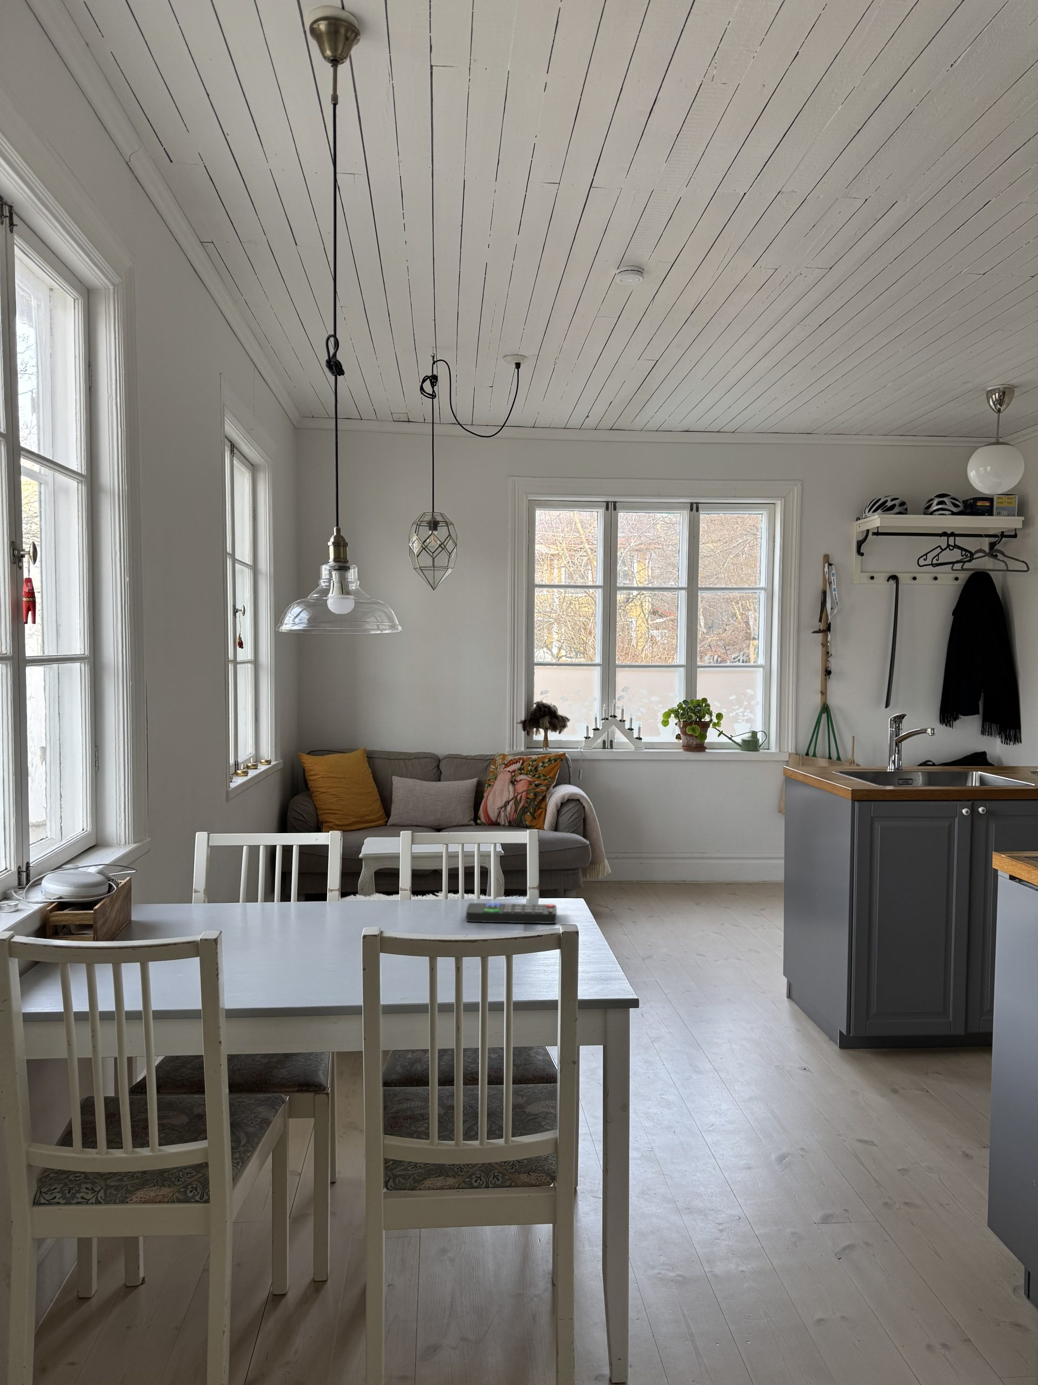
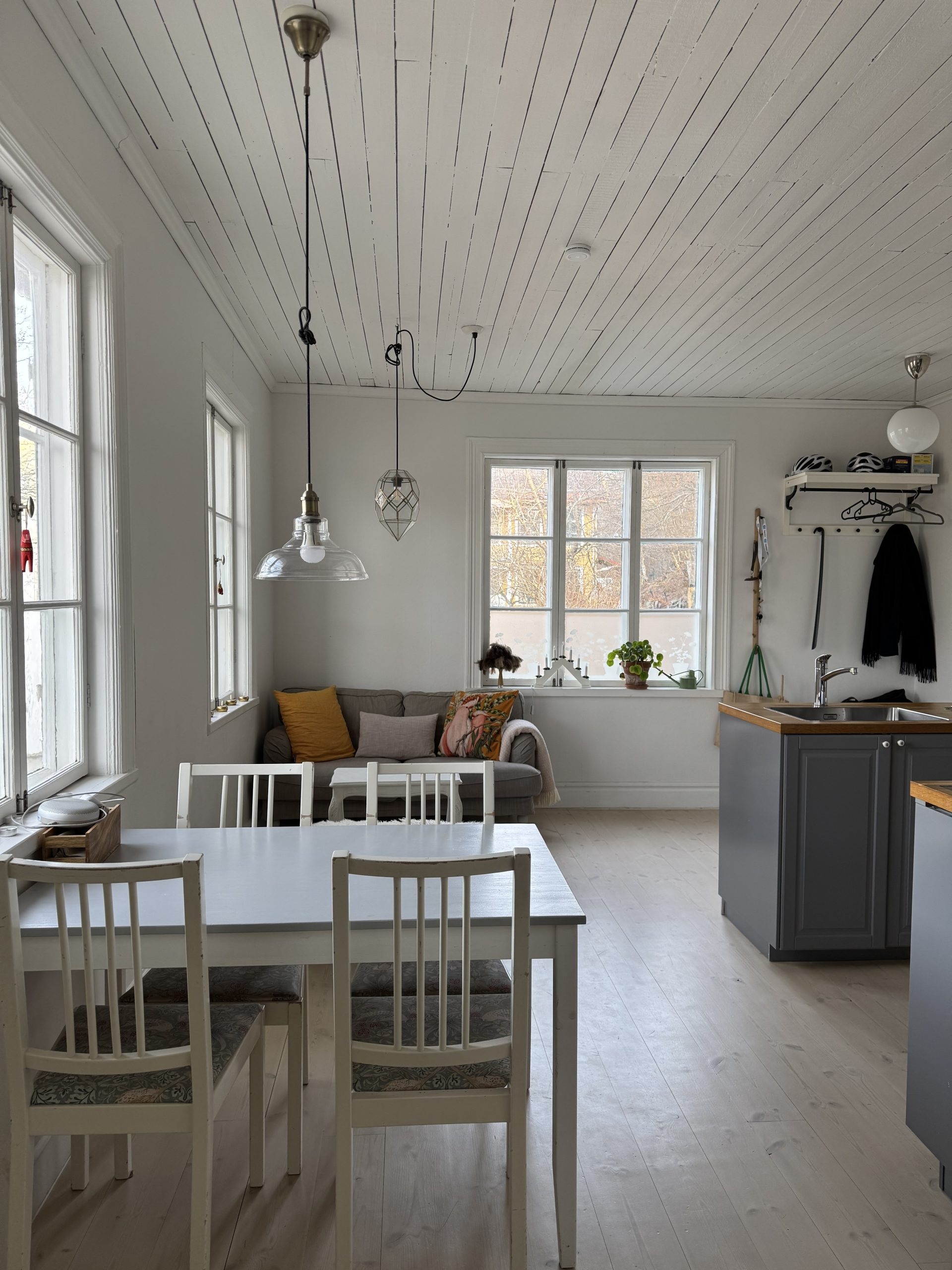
- remote control (511, 912)
